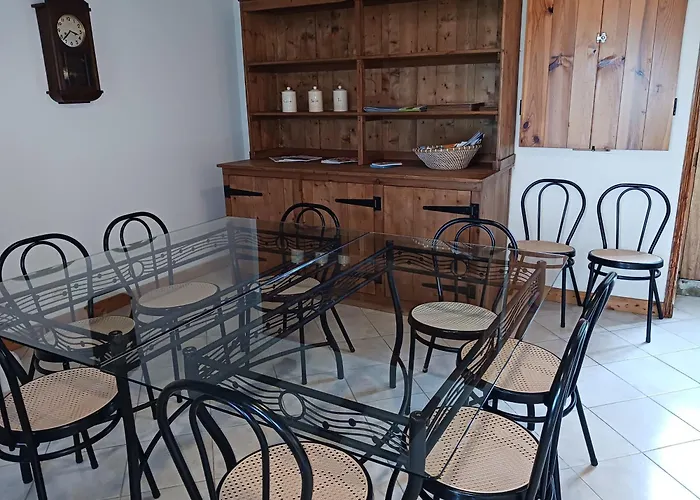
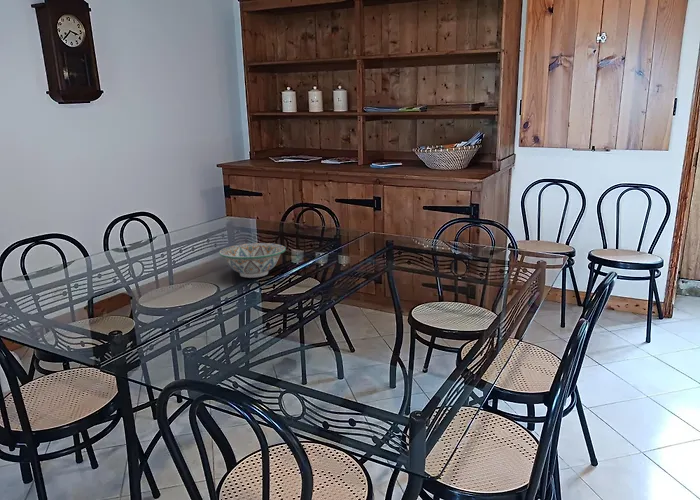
+ decorative bowl (253, 261)
